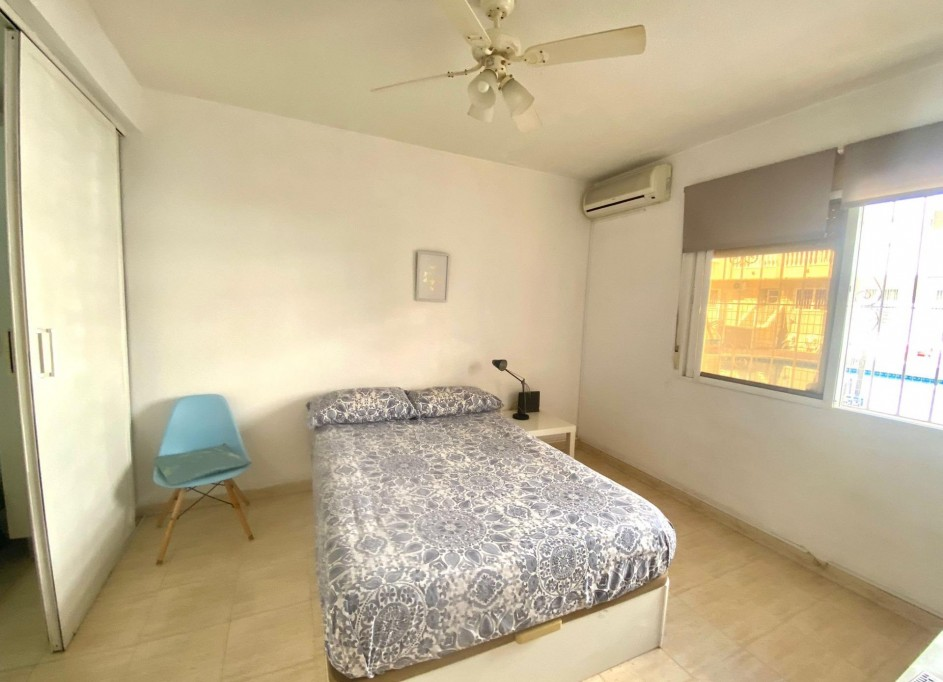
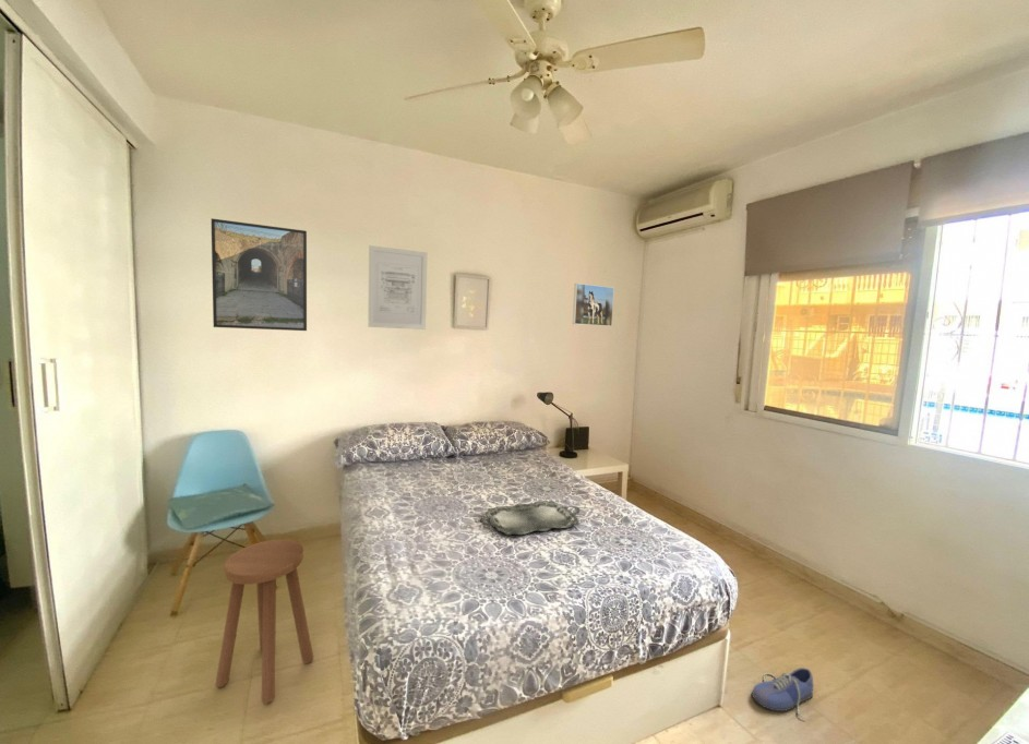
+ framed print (594, 305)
+ serving tray (531, 516)
+ wall art (397, 288)
+ stool (265, 614)
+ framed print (261, 277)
+ shoe (783, 685)
